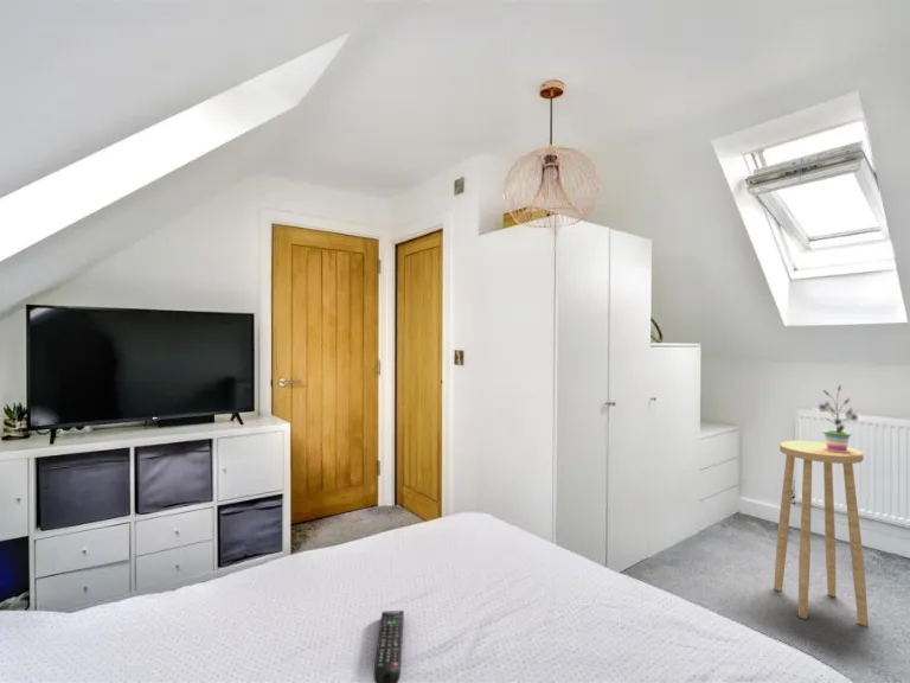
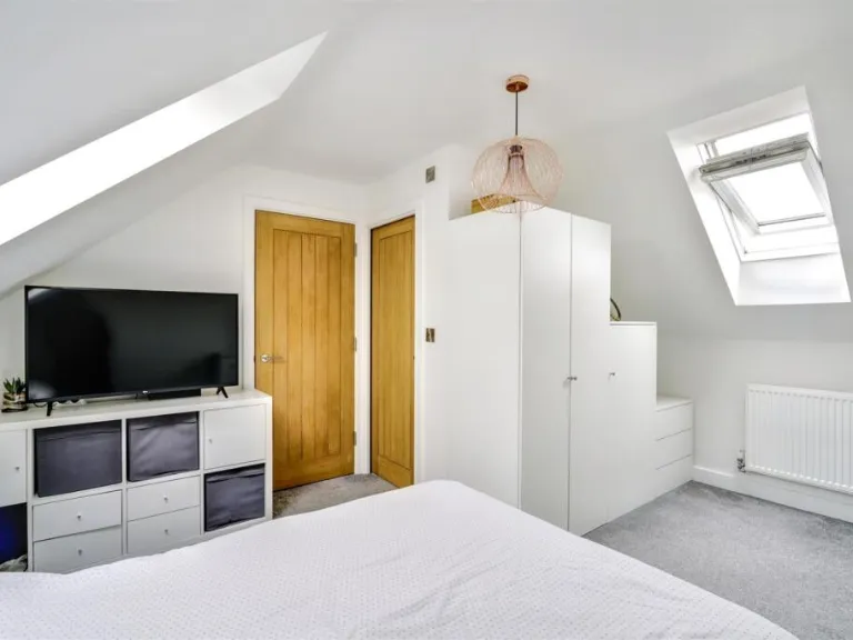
- potted plant (838, 417)
- stool (825, 526)
- remote control (390, 641)
